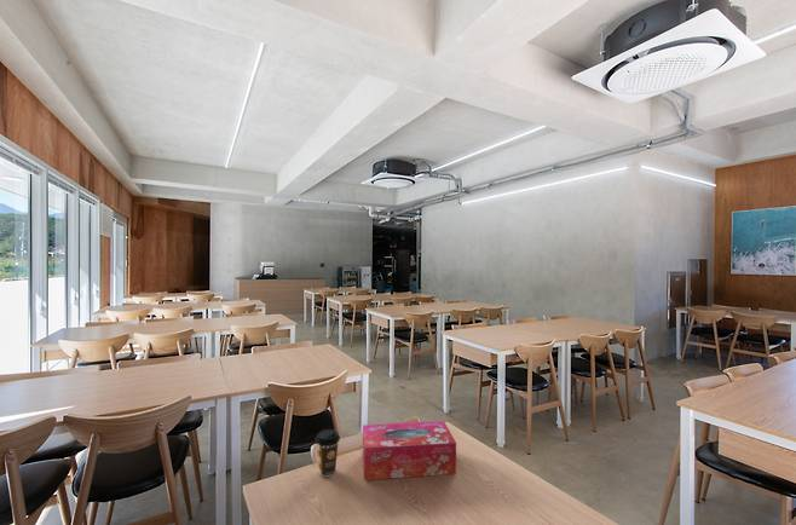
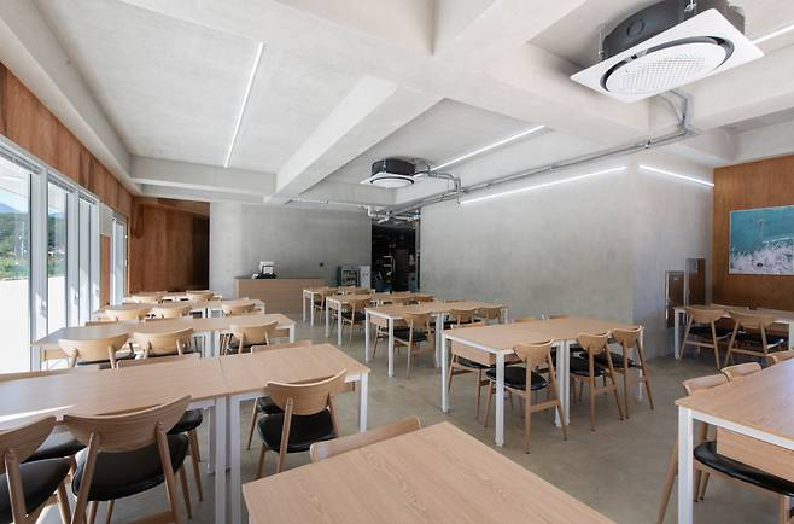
- tissue box (406, 448)
- coffee cup (327, 452)
